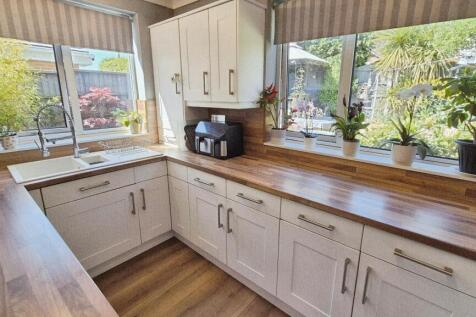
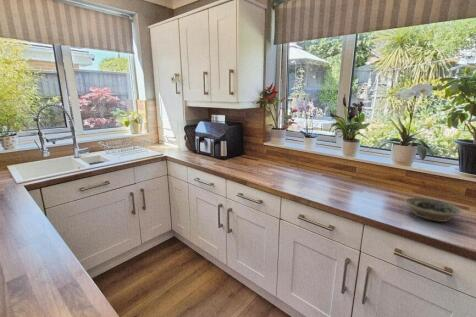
+ bowl (430, 209)
